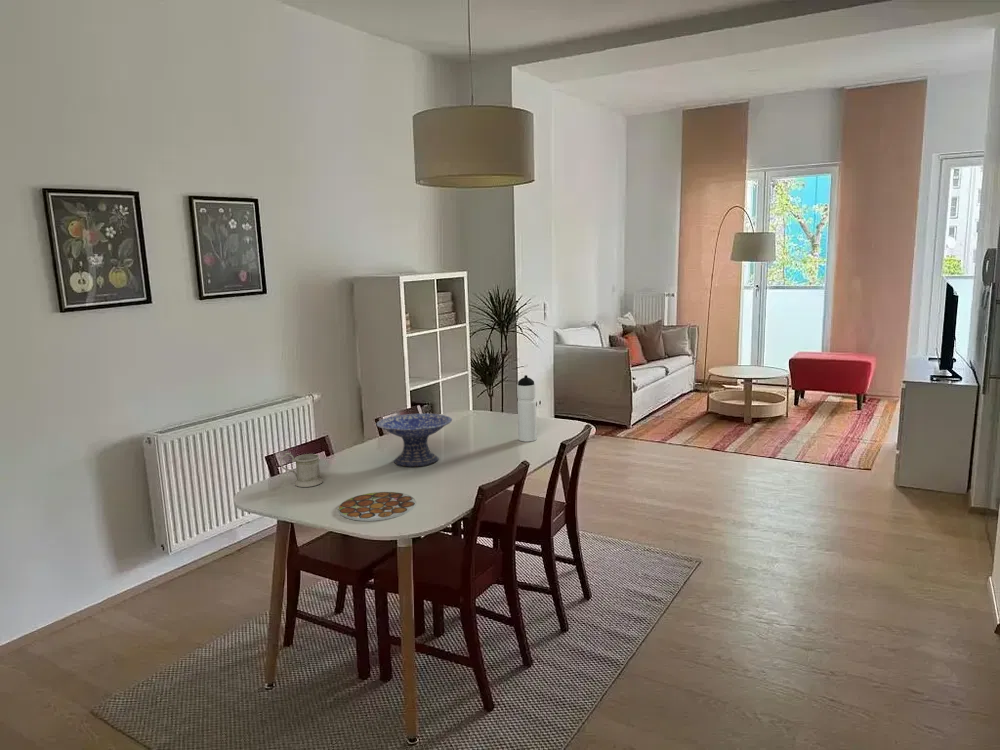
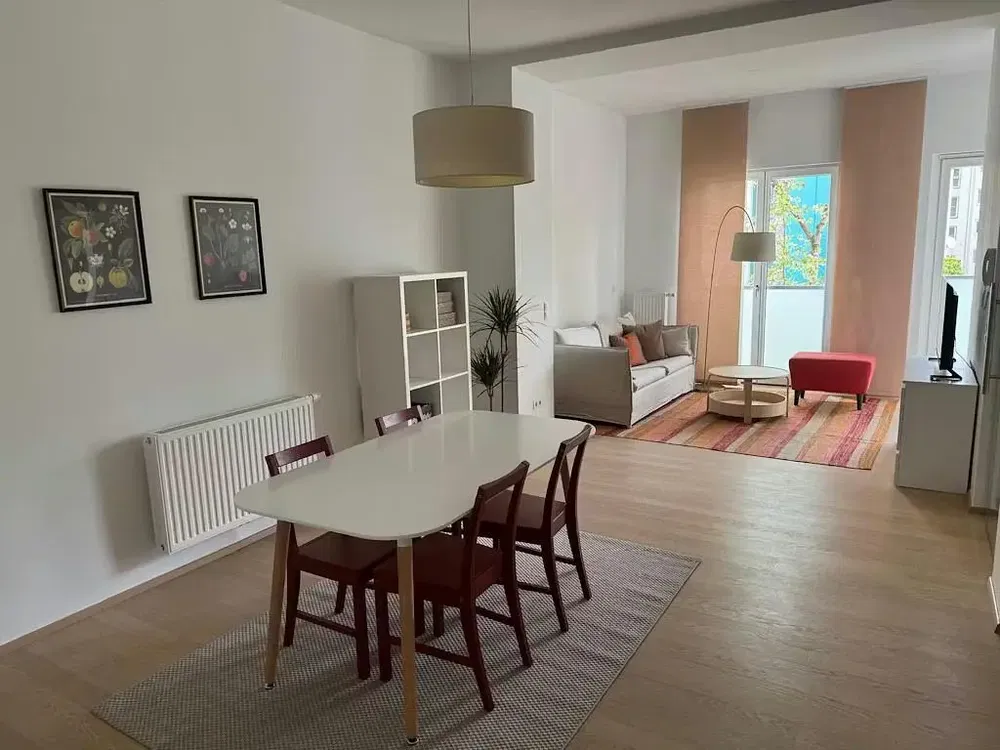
- water bottle (526, 407)
- decorative bowl (415, 440)
- plate (377, 505)
- mug (301, 467)
